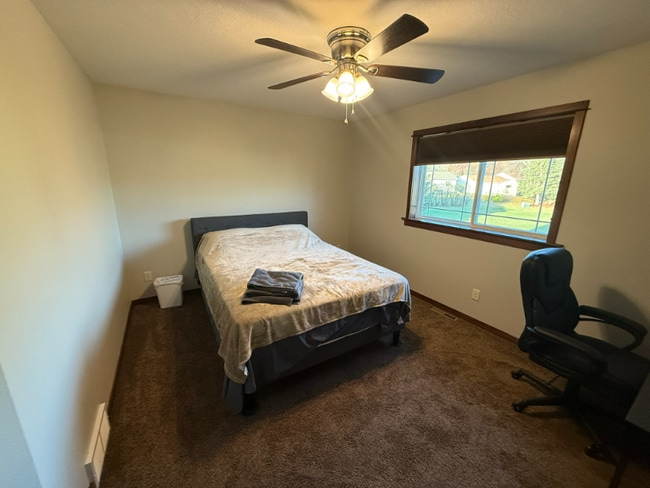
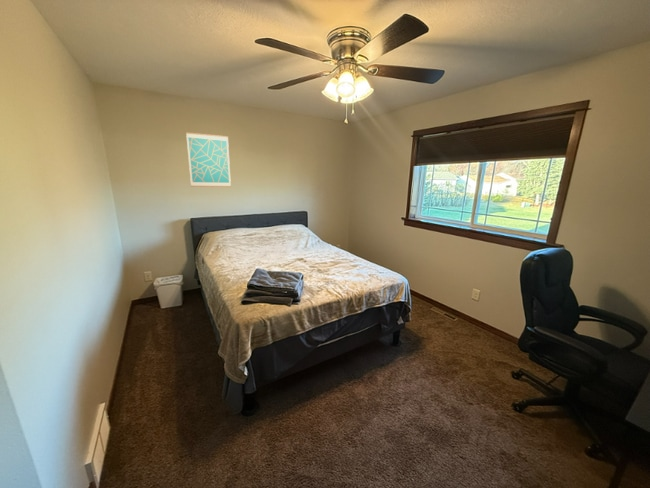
+ wall art (209, 161)
